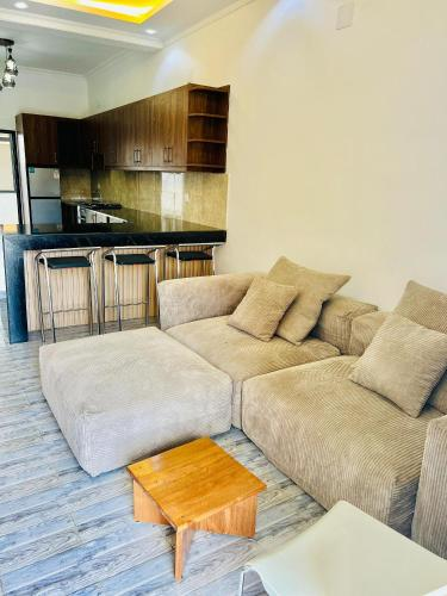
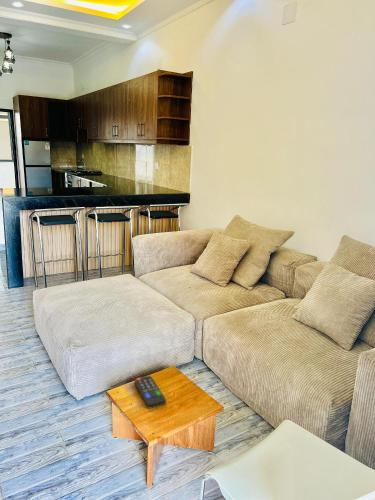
+ remote control (149, 390)
